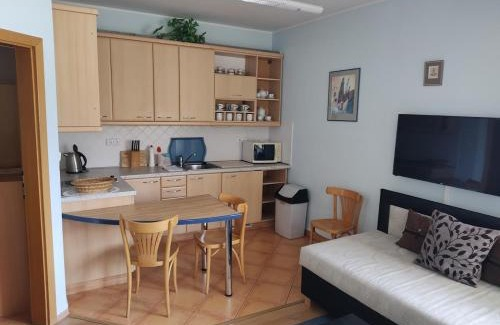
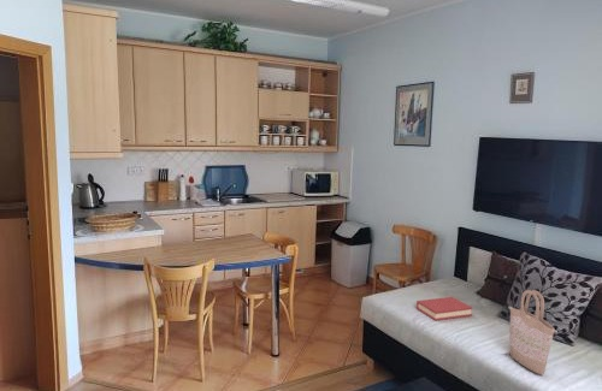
+ hardback book (443, 308)
+ shopping bag (530, 328)
